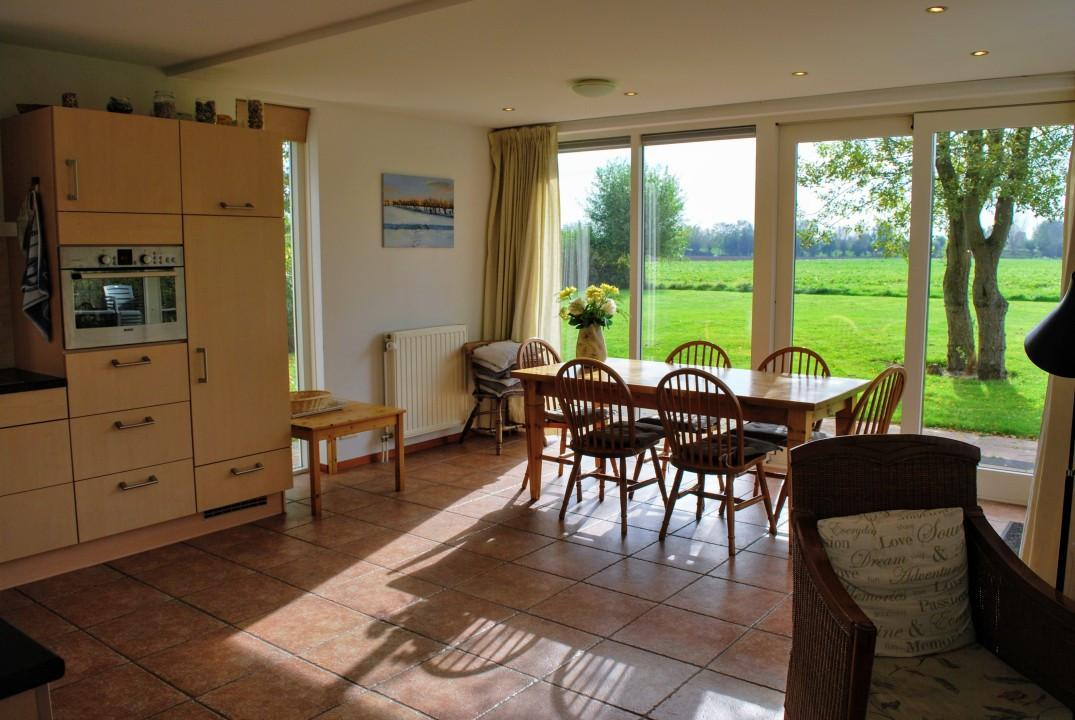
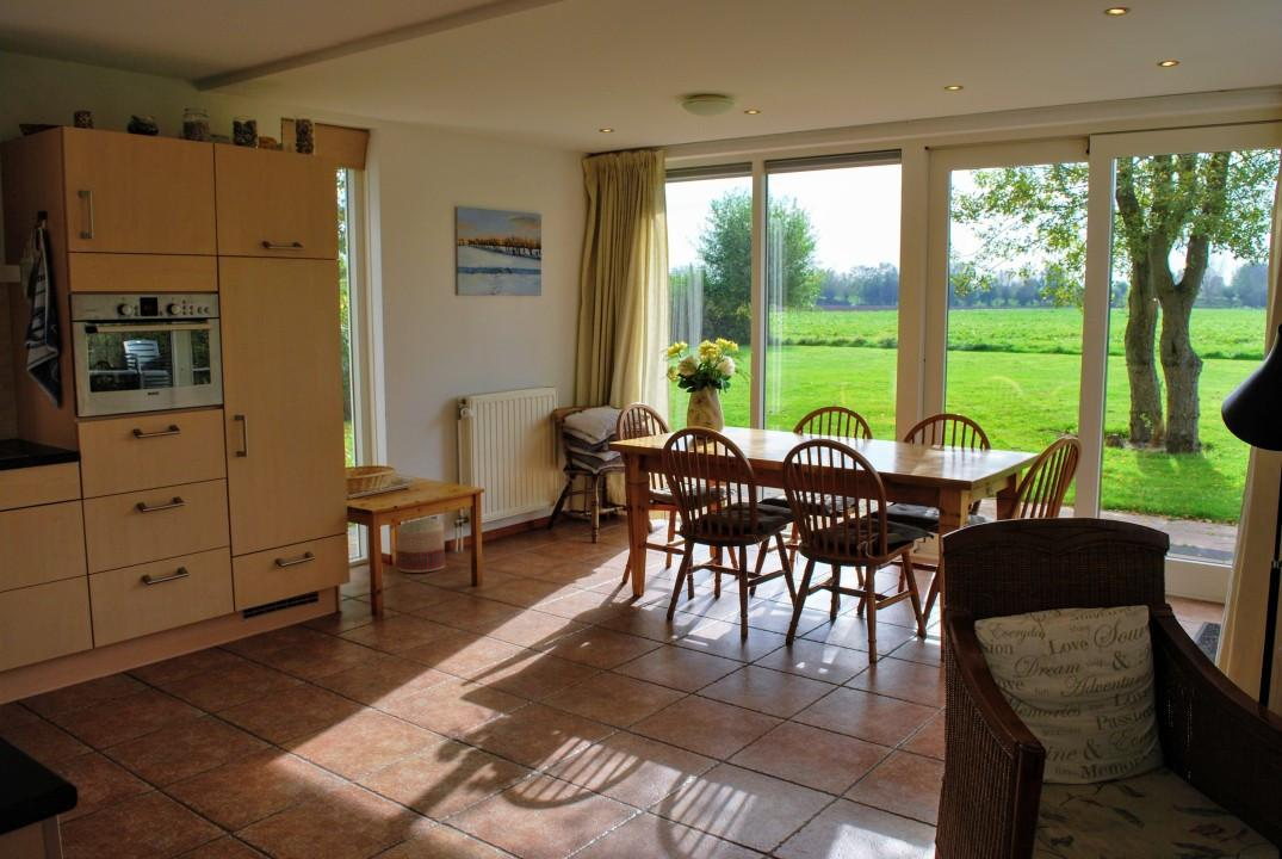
+ basket (420, 536)
